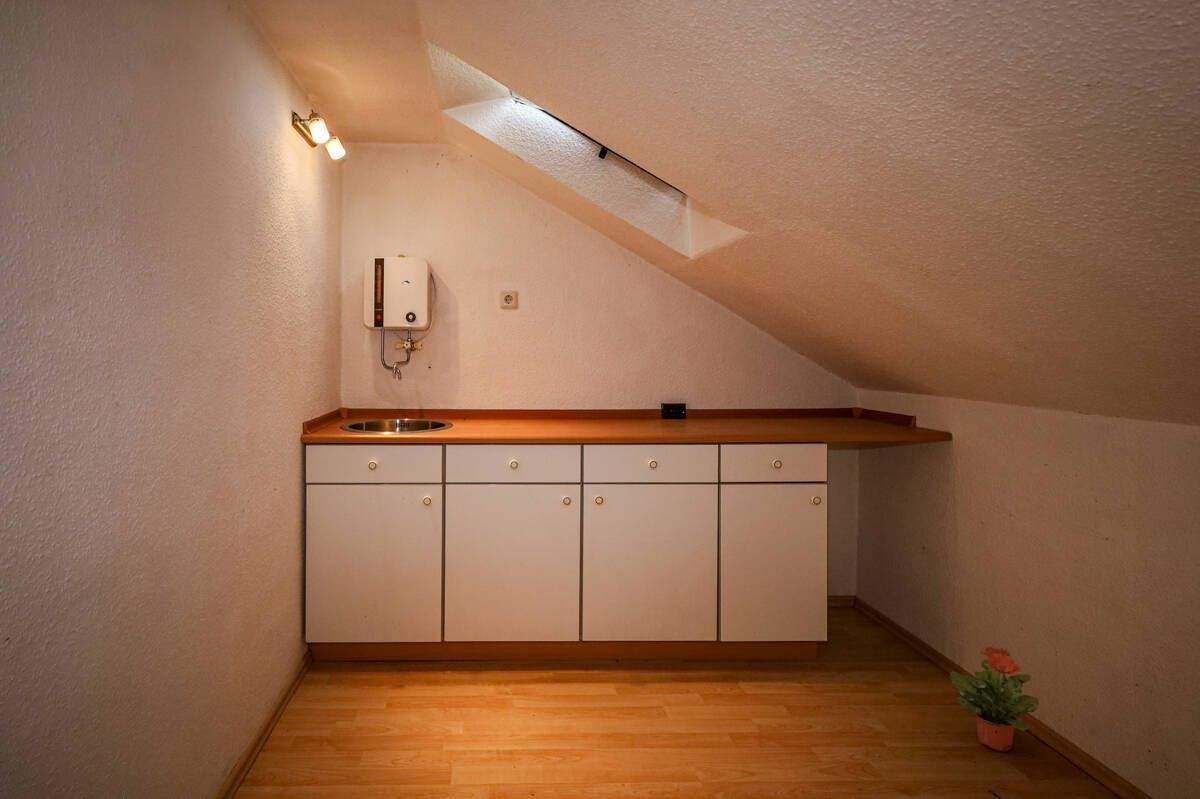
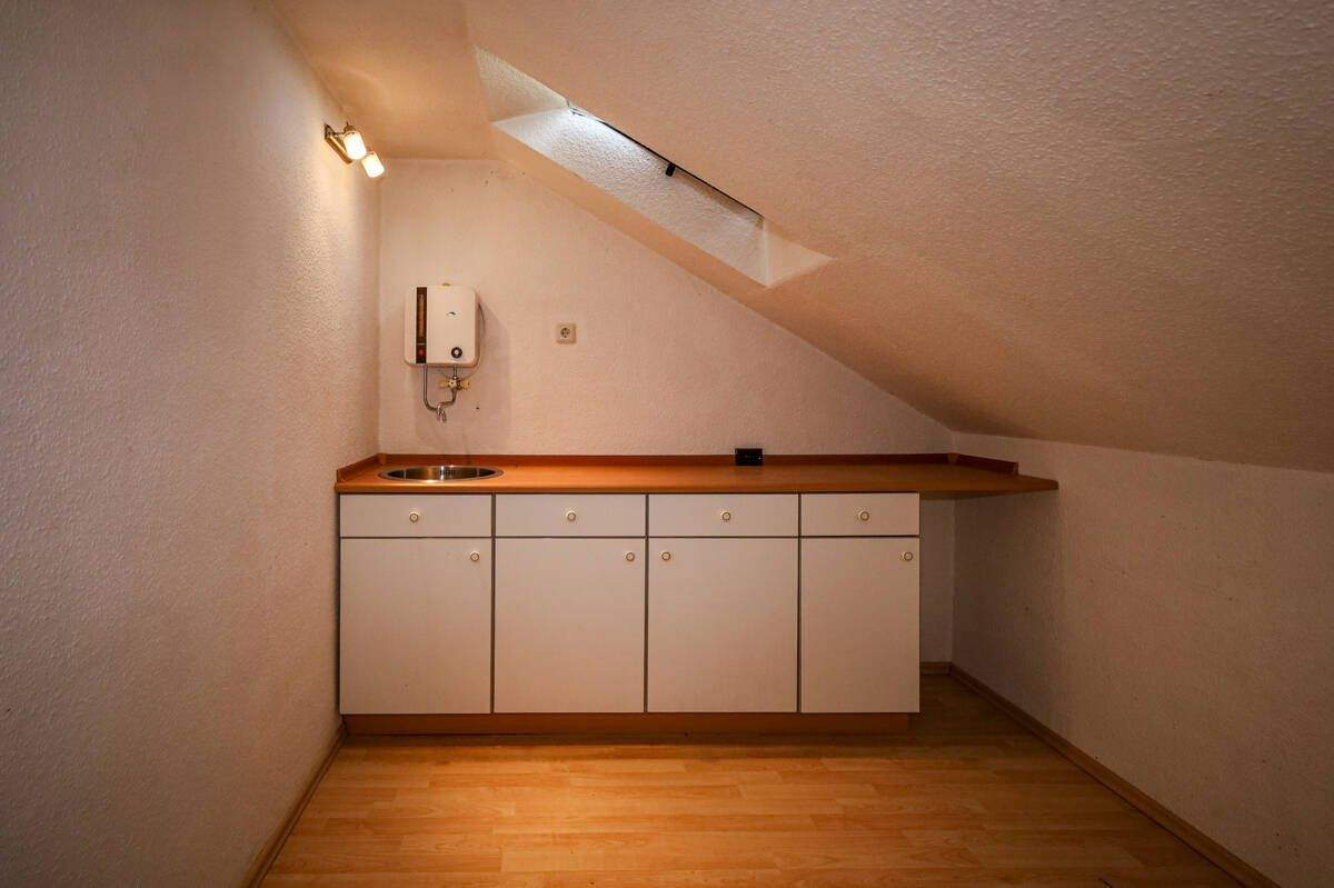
- potted plant (997, 696)
